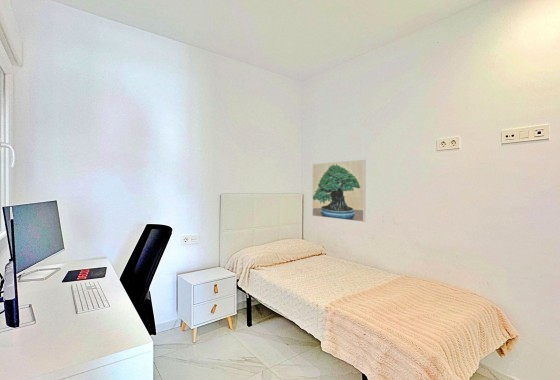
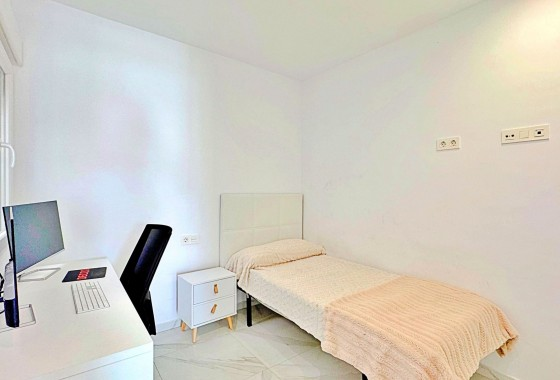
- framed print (336, 190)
